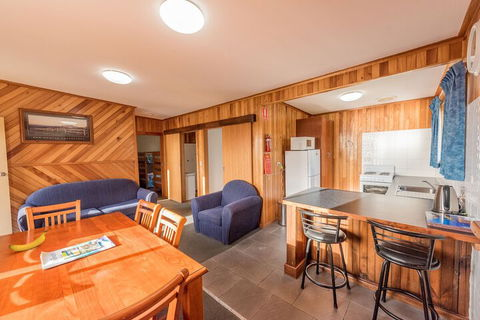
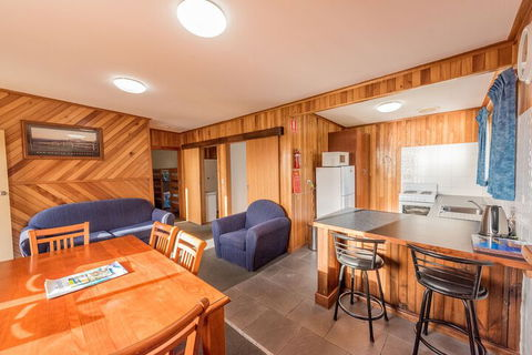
- banana (31, 242)
